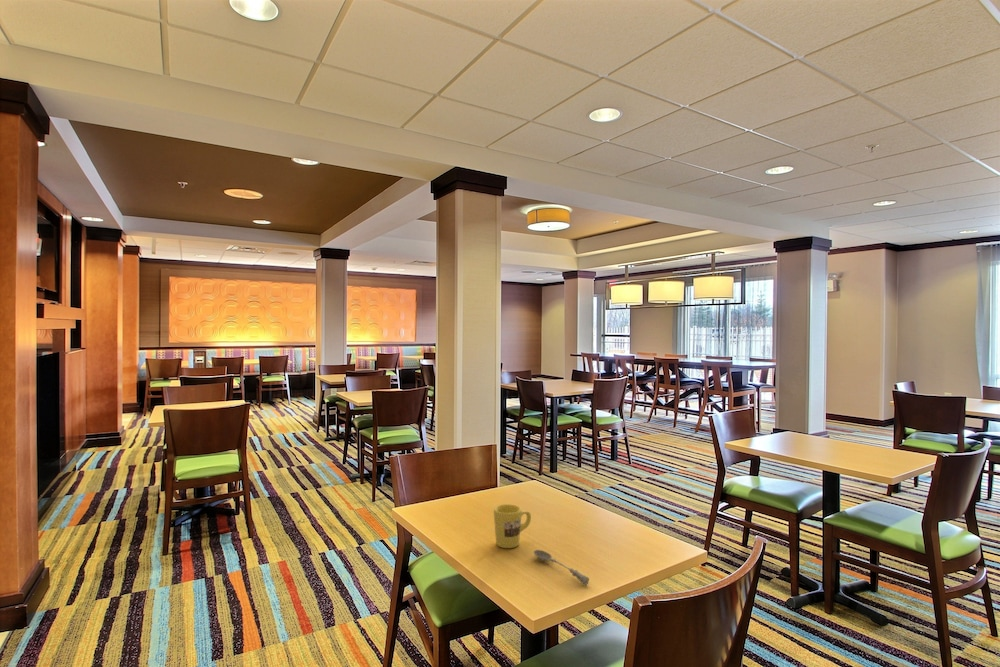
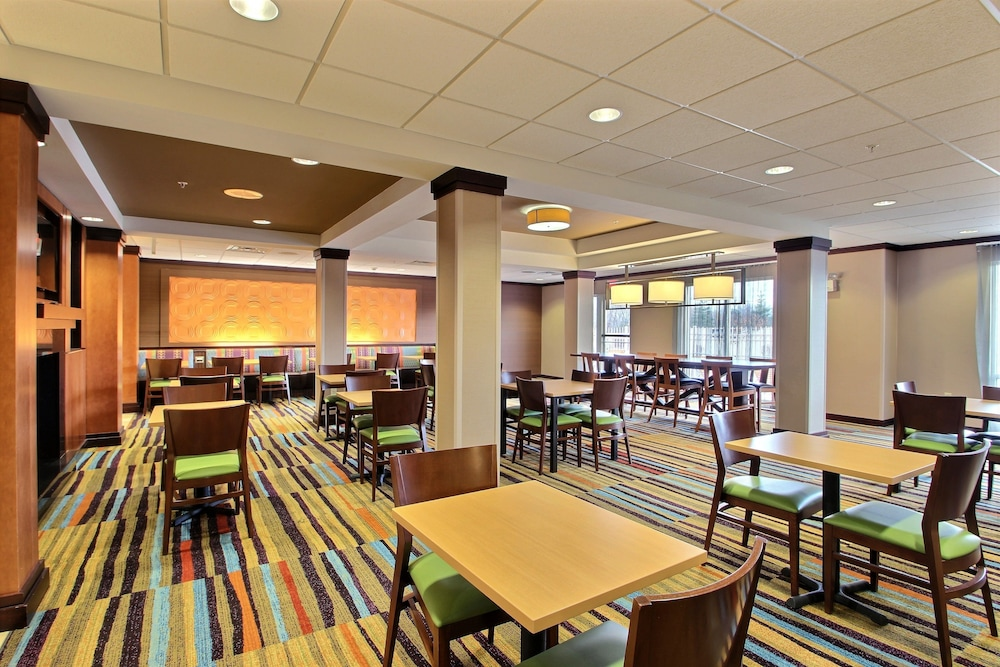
- soupspoon (560, 564)
- mug (513, 524)
